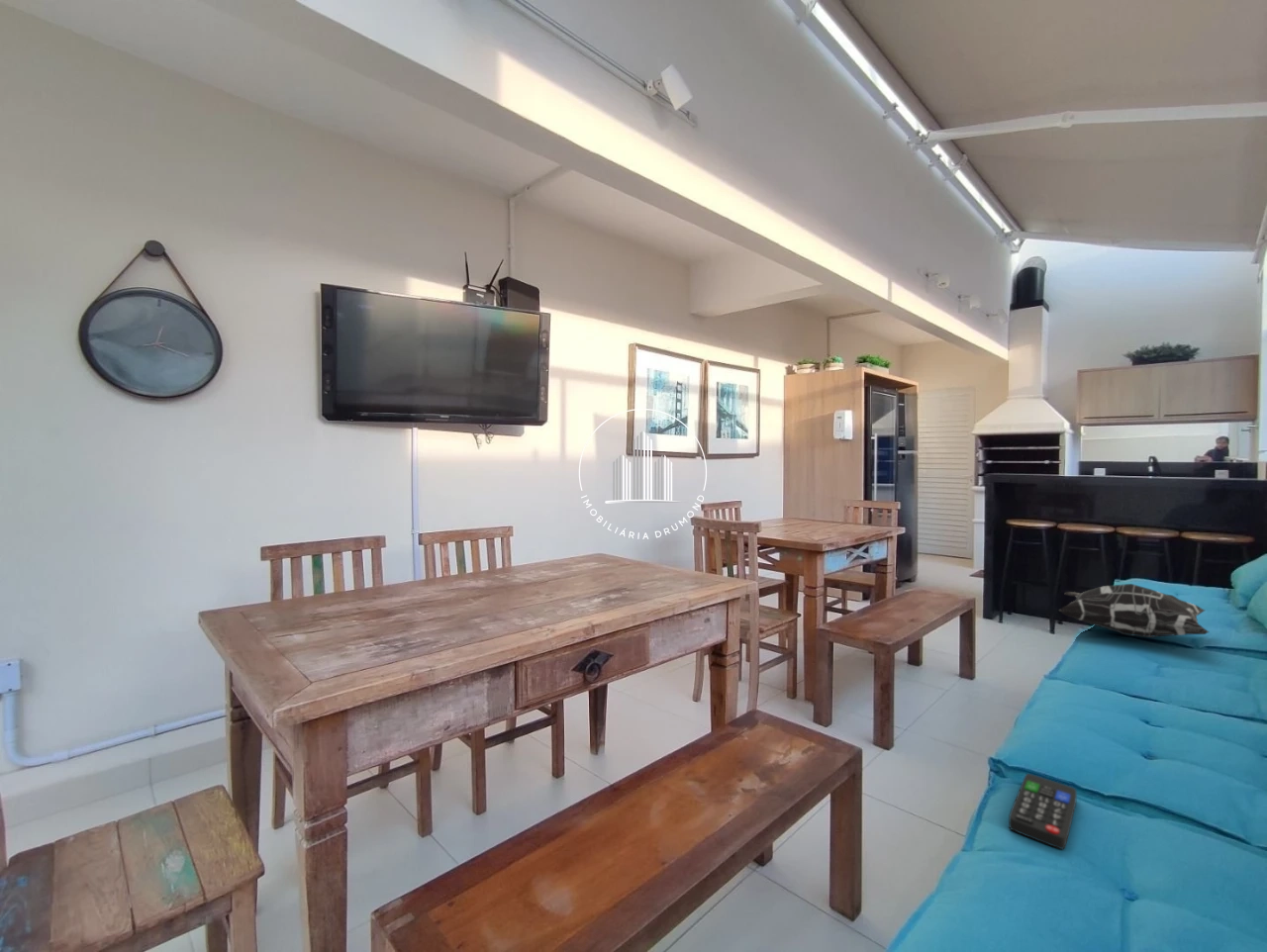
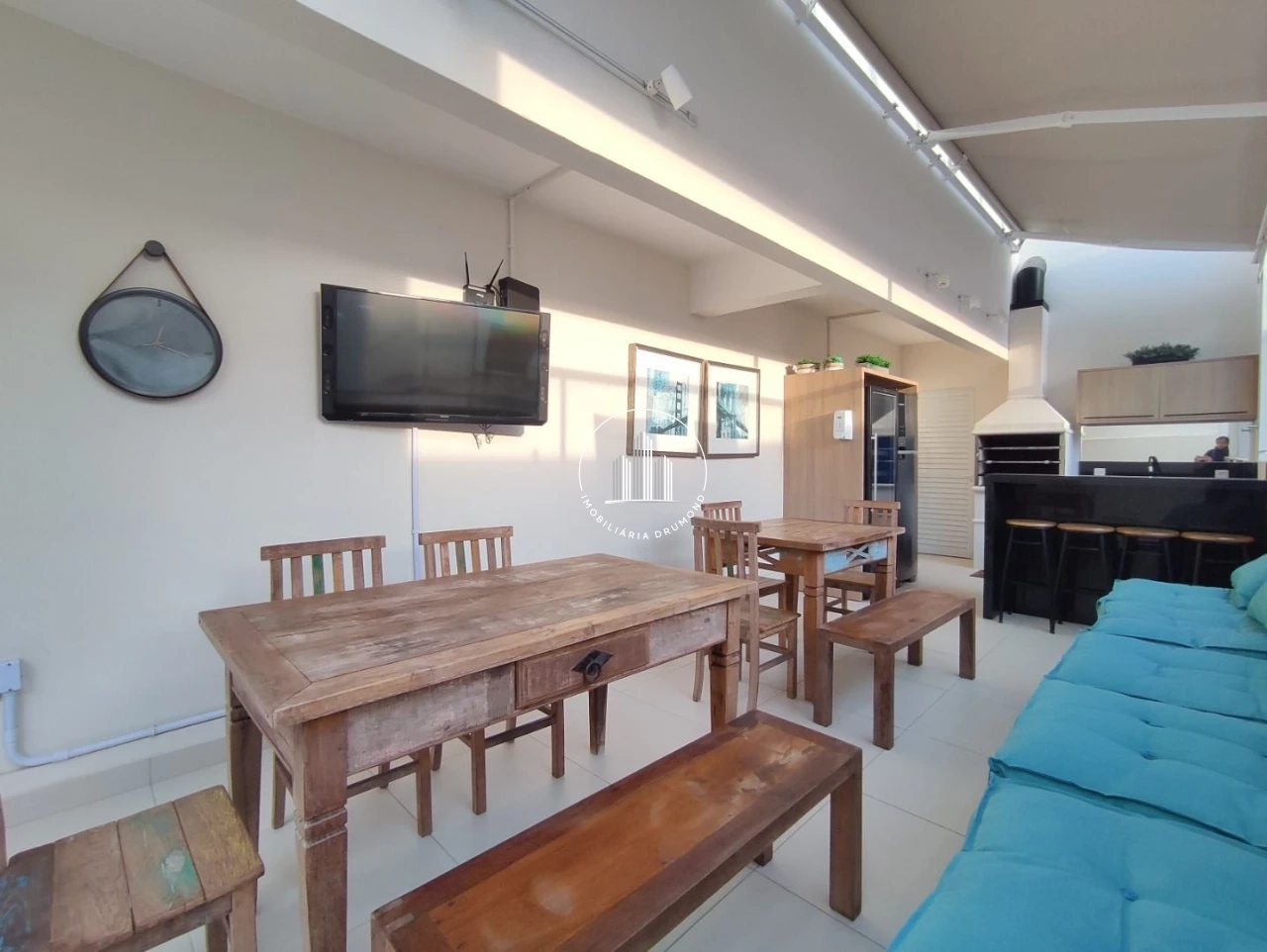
- remote control (1043, 807)
- decorative pillow (1127, 609)
